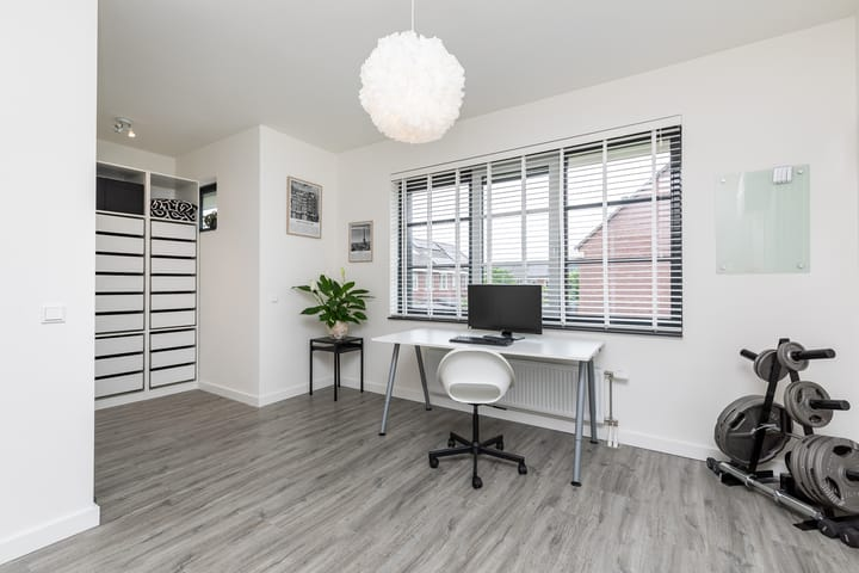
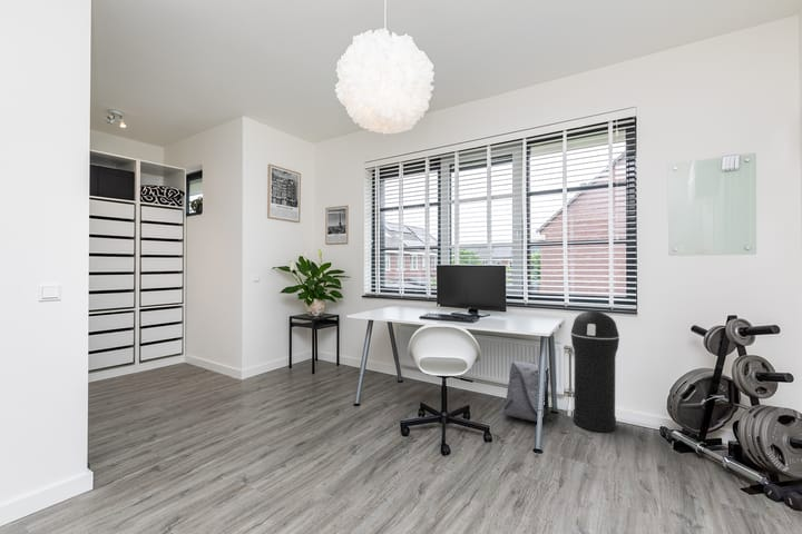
+ trash can (594, 367)
+ backpack (527, 388)
